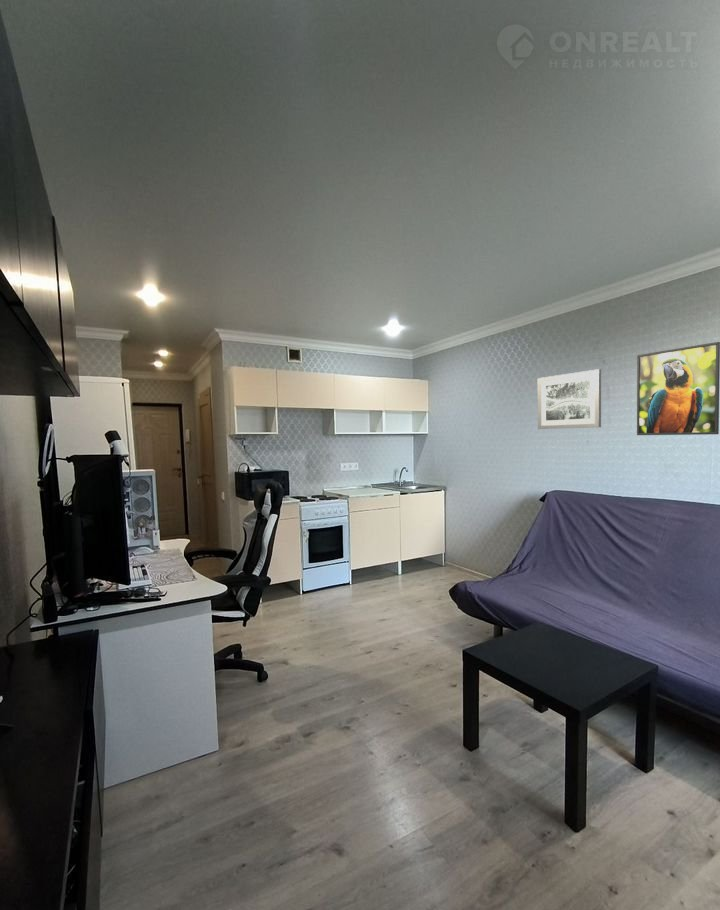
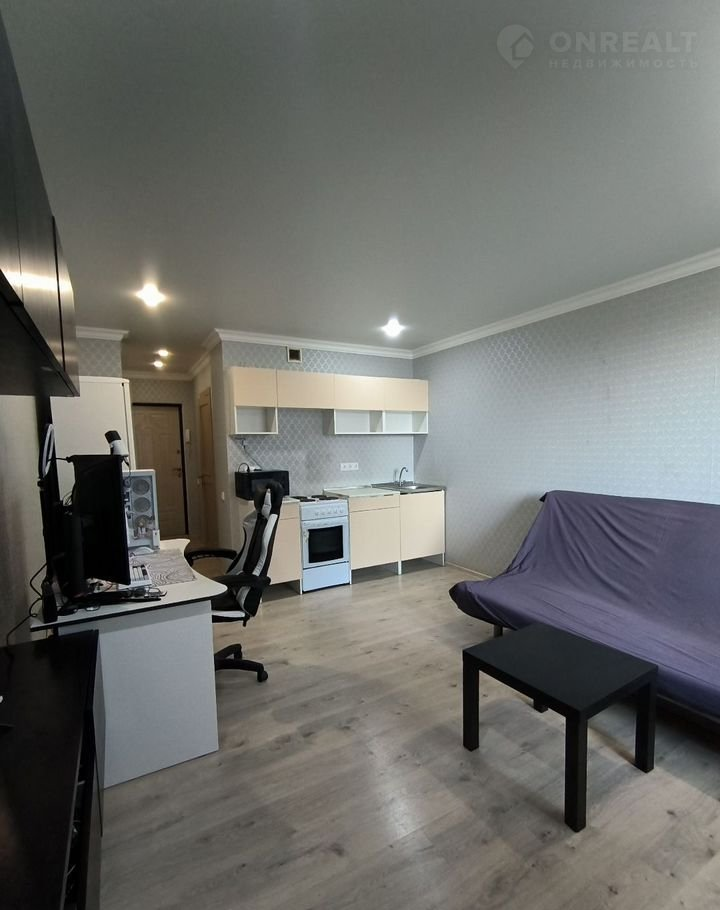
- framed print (675, 392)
- wall art (567, 401)
